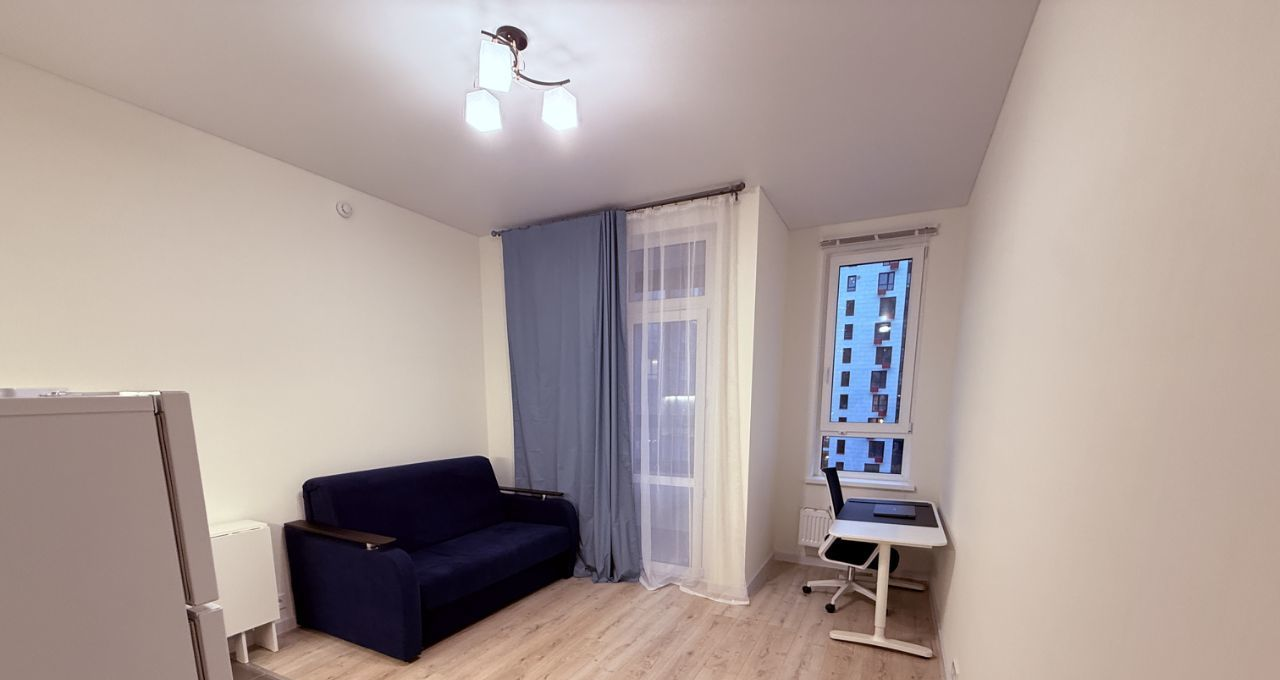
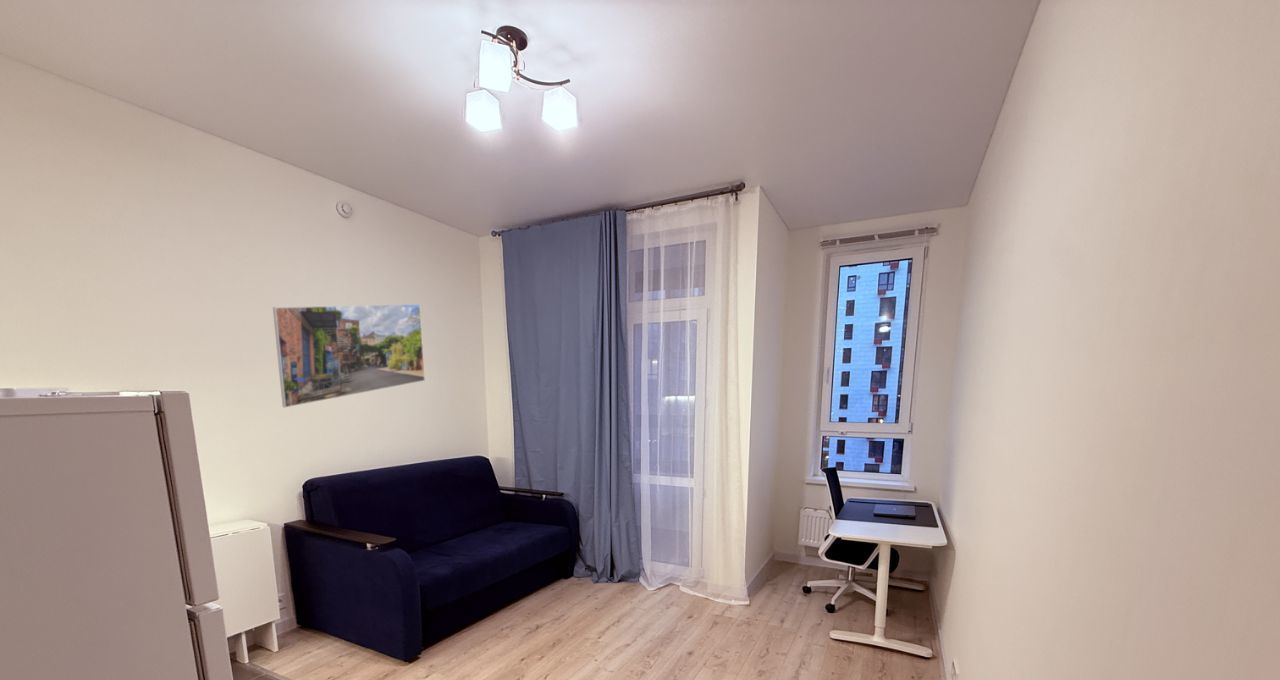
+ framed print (359, 349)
